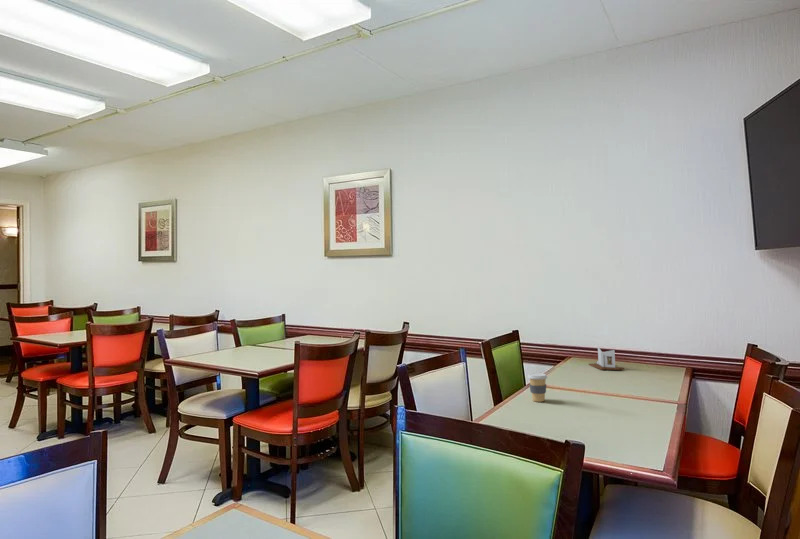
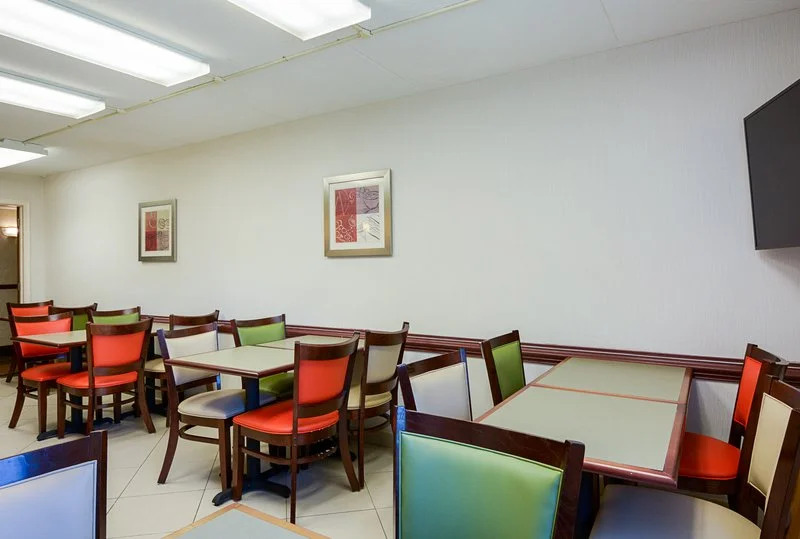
- coffee cup (537, 387)
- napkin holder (606, 356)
